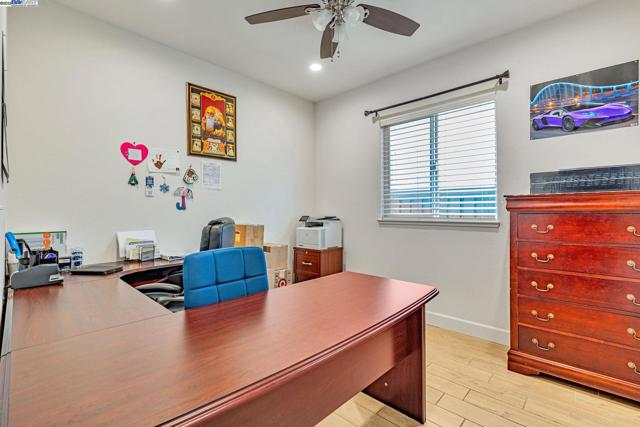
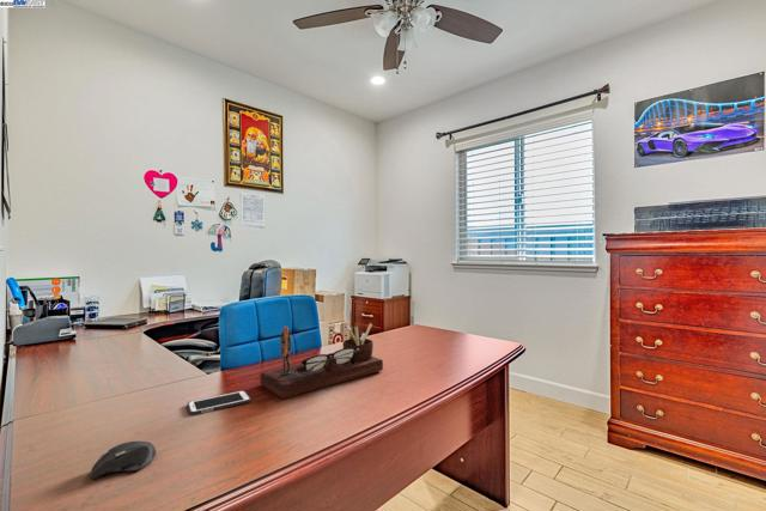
+ computer mouse (124, 455)
+ cell phone (219, 402)
+ desk organizer (329, 353)
